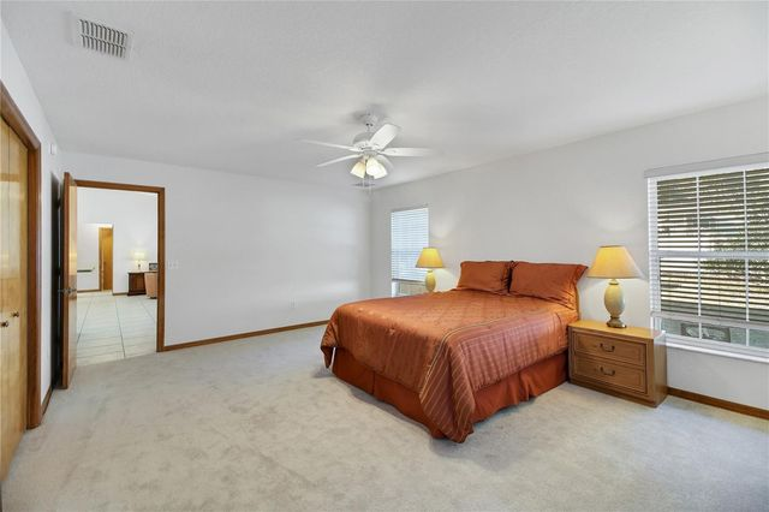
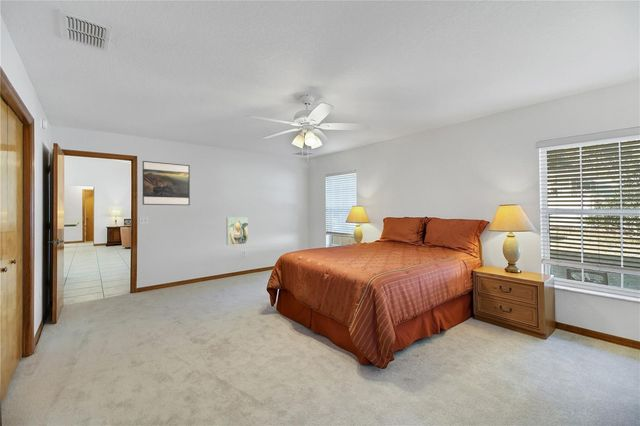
+ wall art (237, 230)
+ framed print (167, 184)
